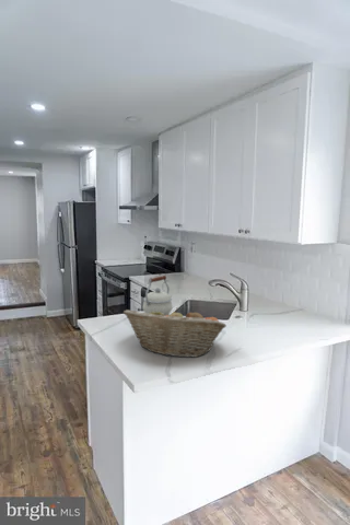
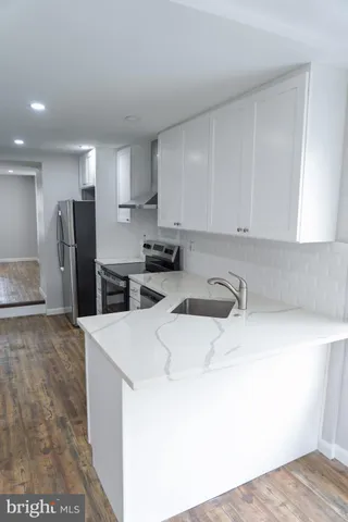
- kettle (159, 295)
- fruit basket (173, 326)
